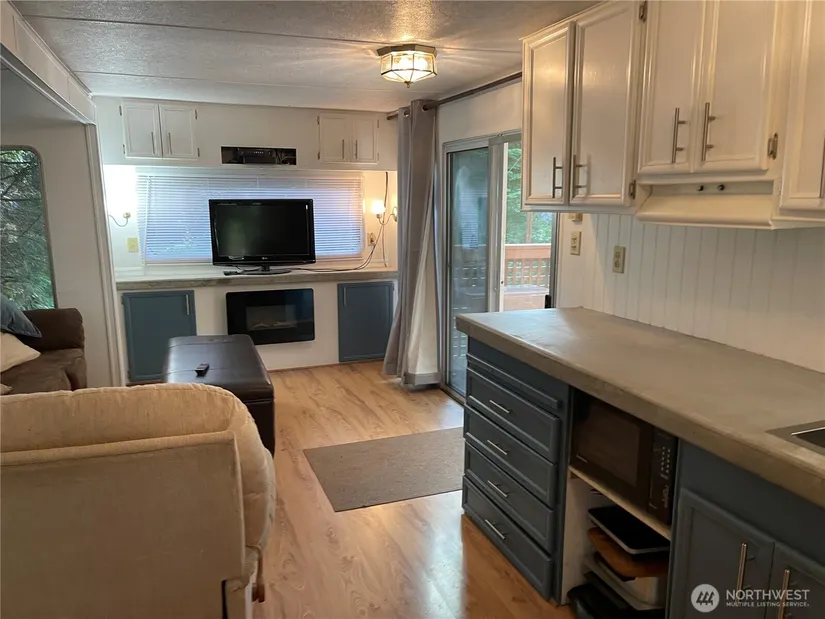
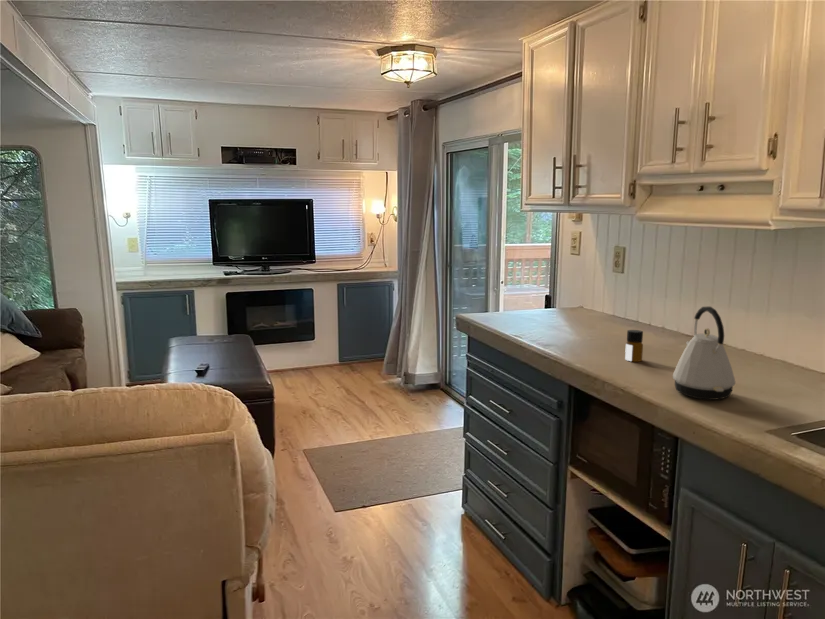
+ bottle (634, 345)
+ kettle (704, 350)
